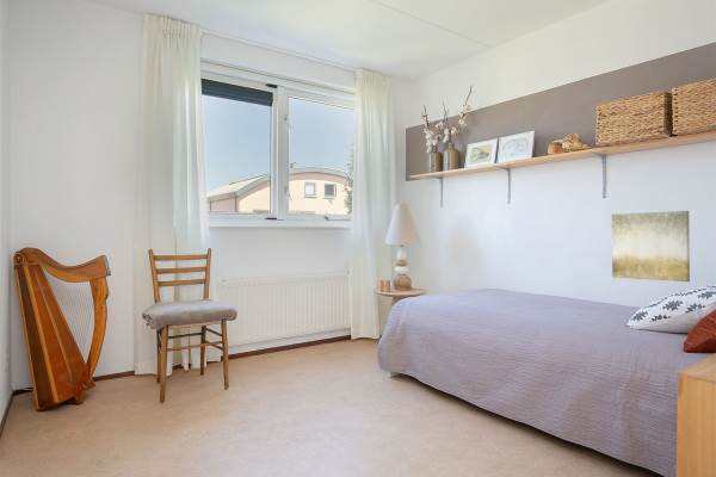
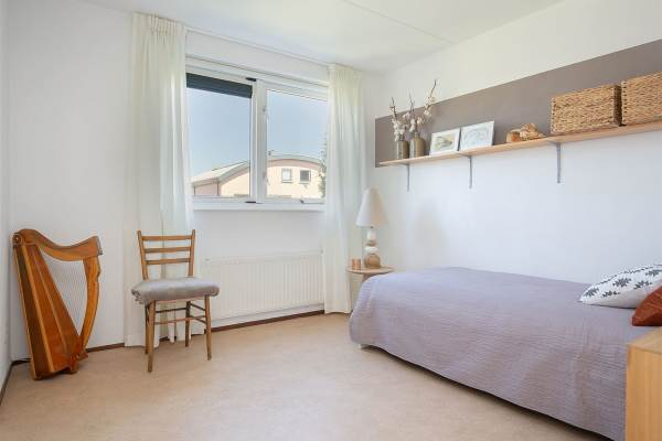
- wall art (648, 246)
